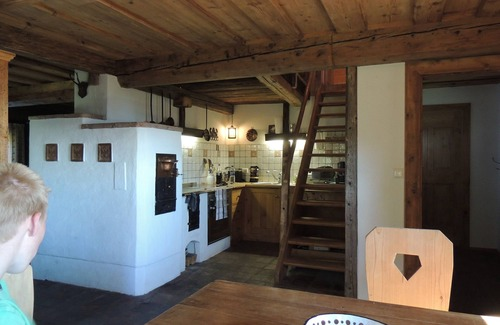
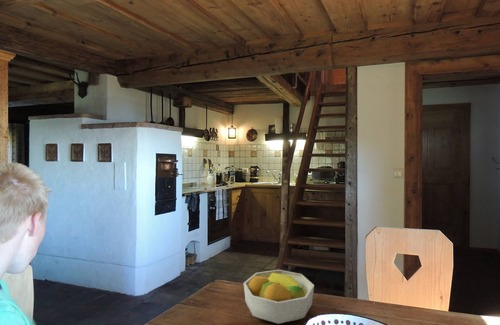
+ fruit bowl (278, 290)
